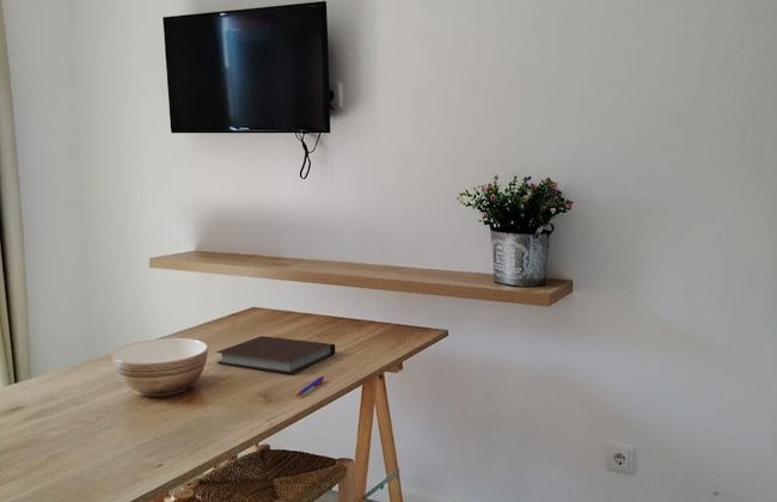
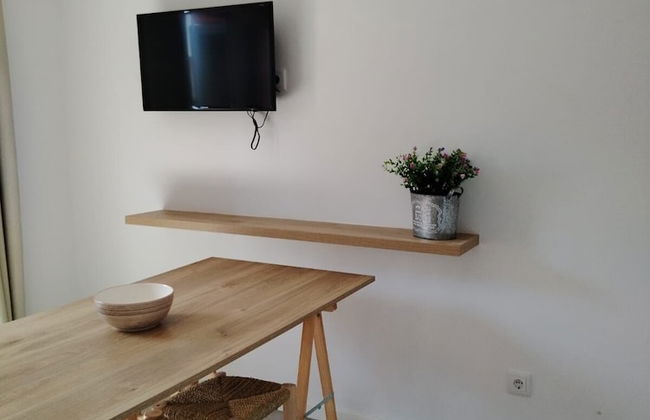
- notebook (276, 353)
- pen (310, 386)
